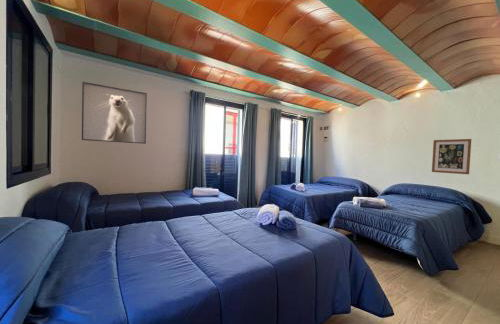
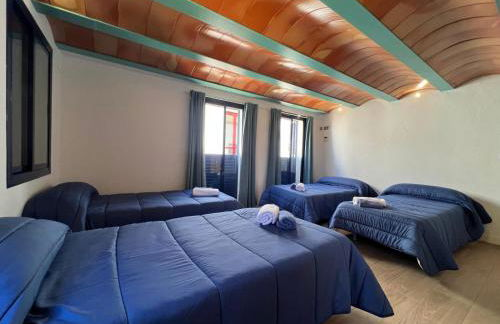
- wall art (450, 156)
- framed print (116, 115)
